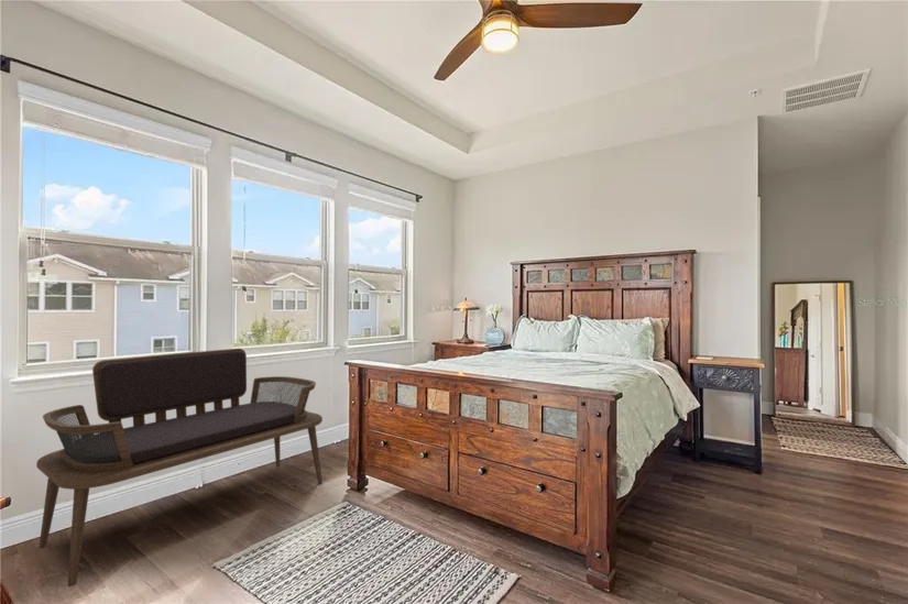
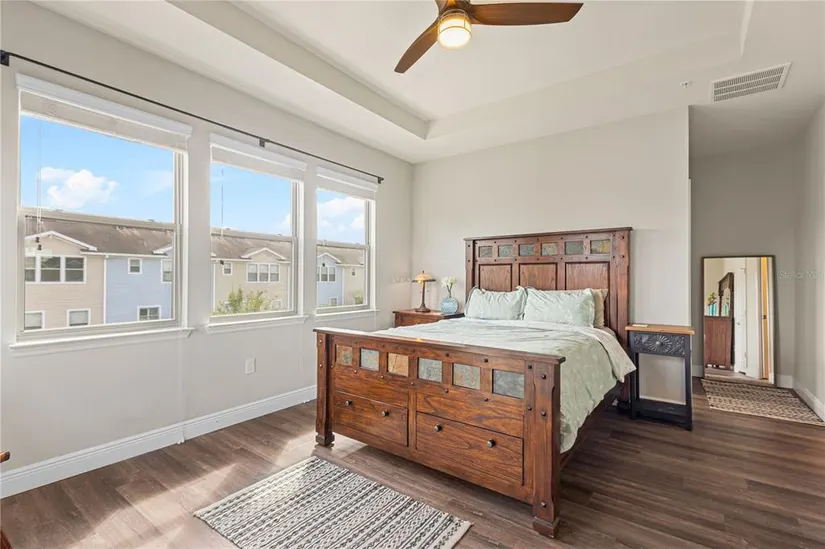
- bench (203, 432)
